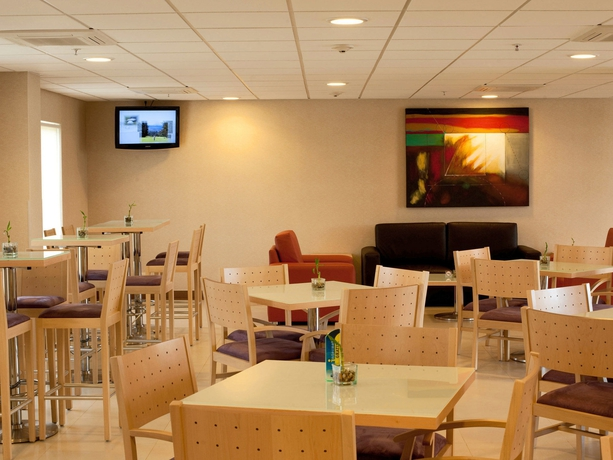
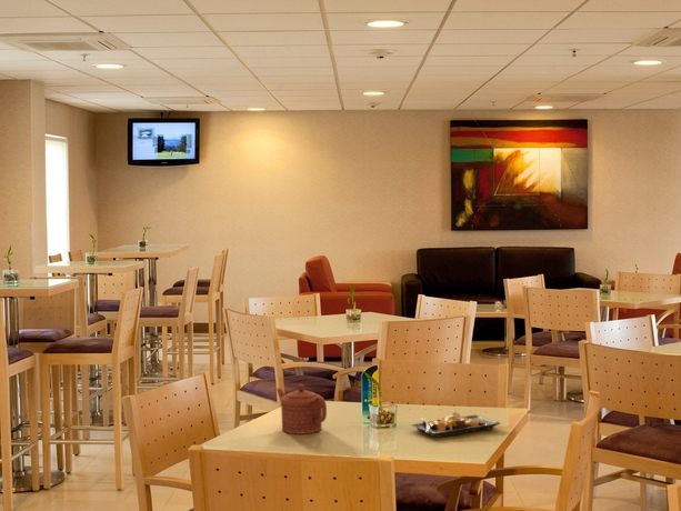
+ teapot (301, 405)
+ plate (451, 419)
